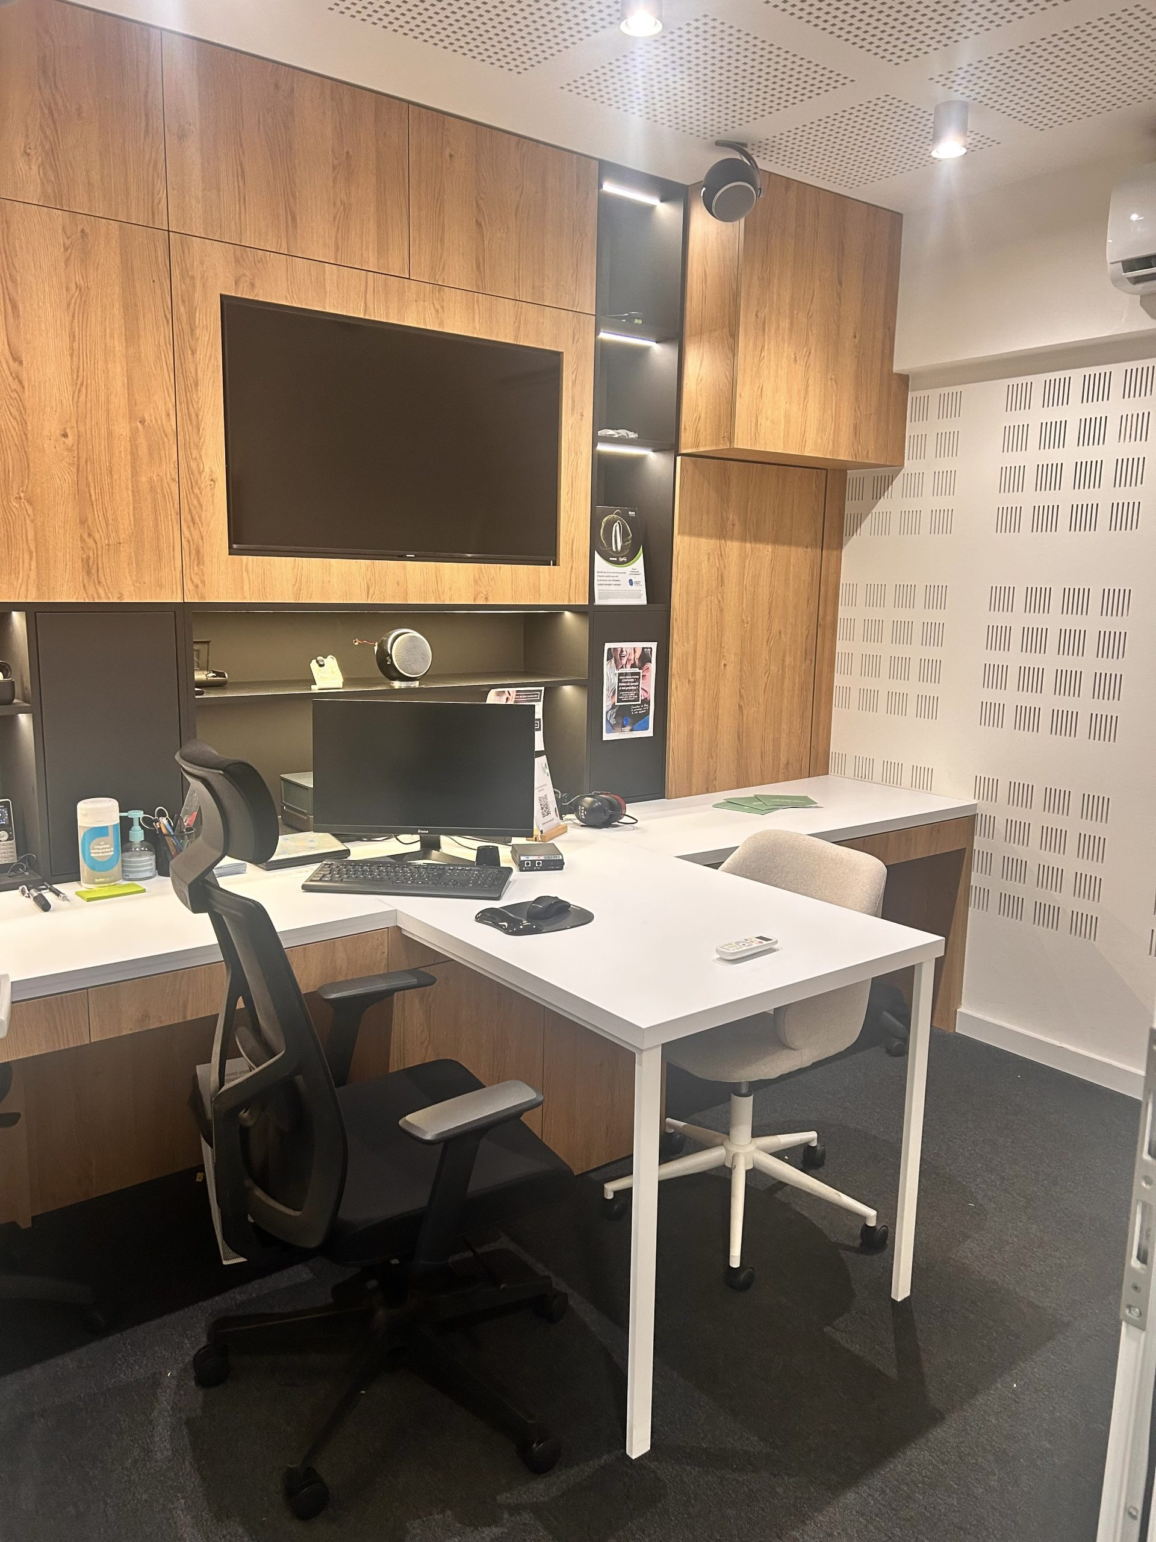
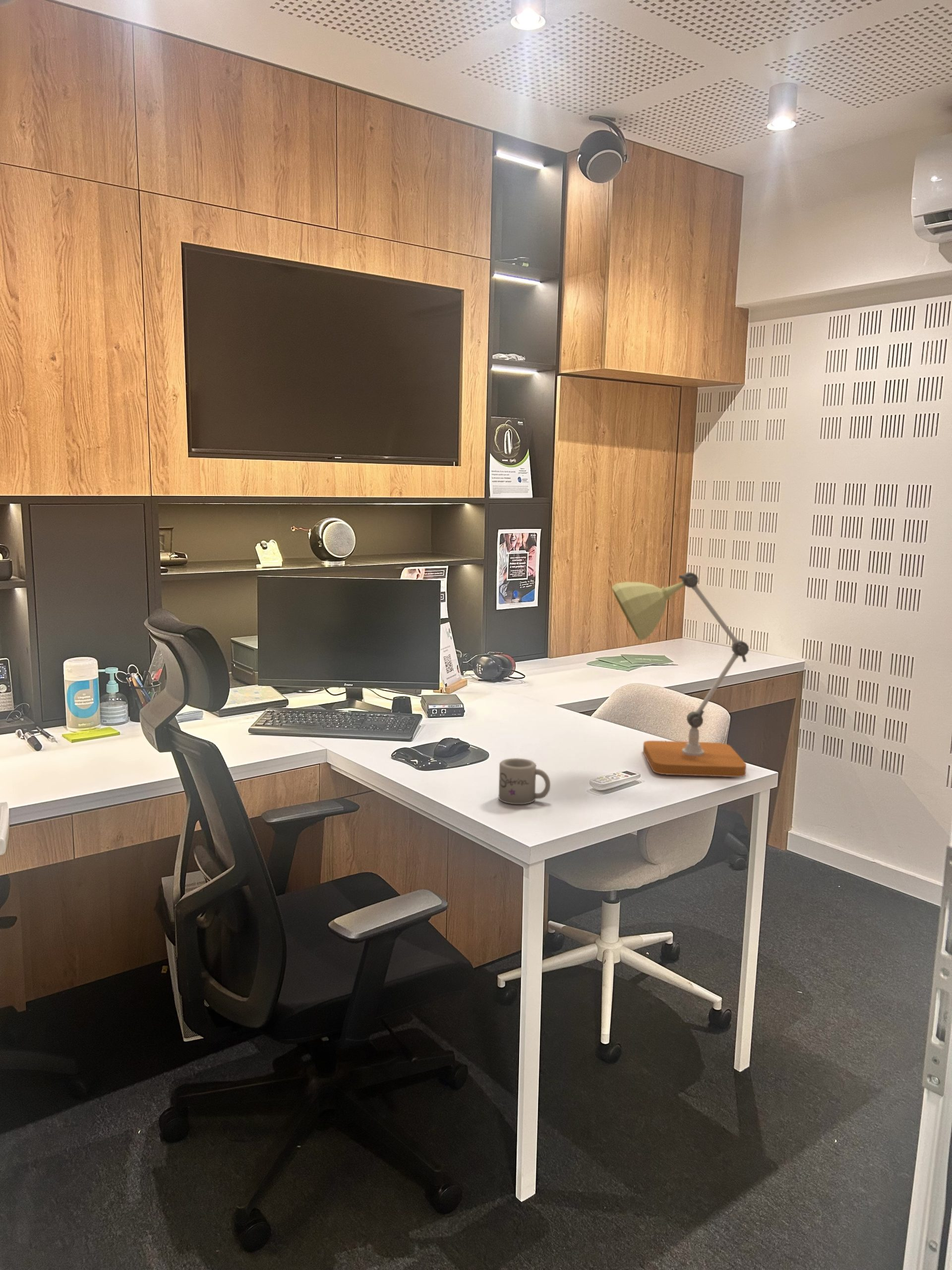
+ desk lamp (710, 690)
+ mug (525, 781)
